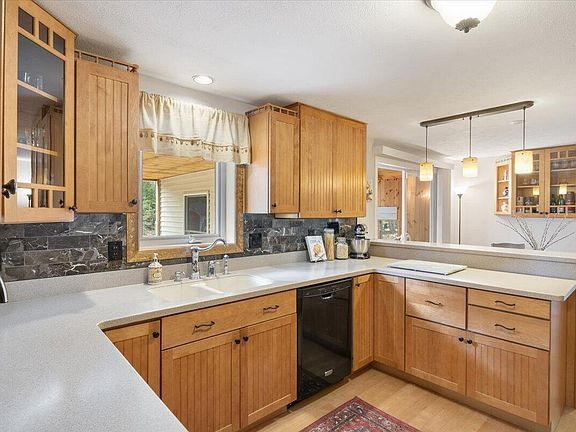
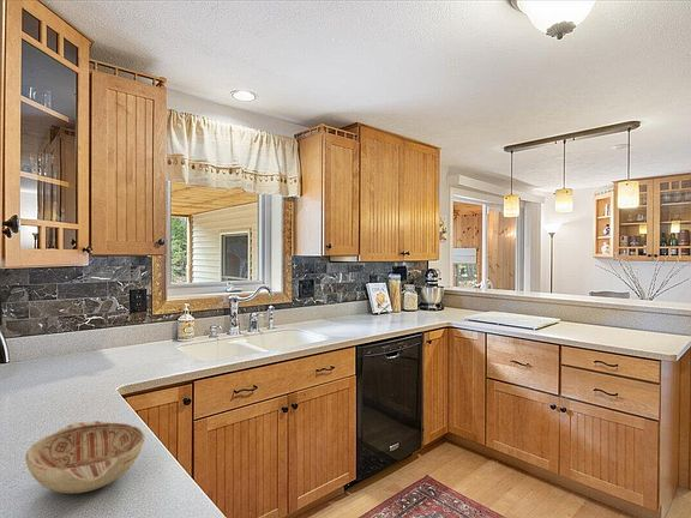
+ decorative bowl (89, 460)
